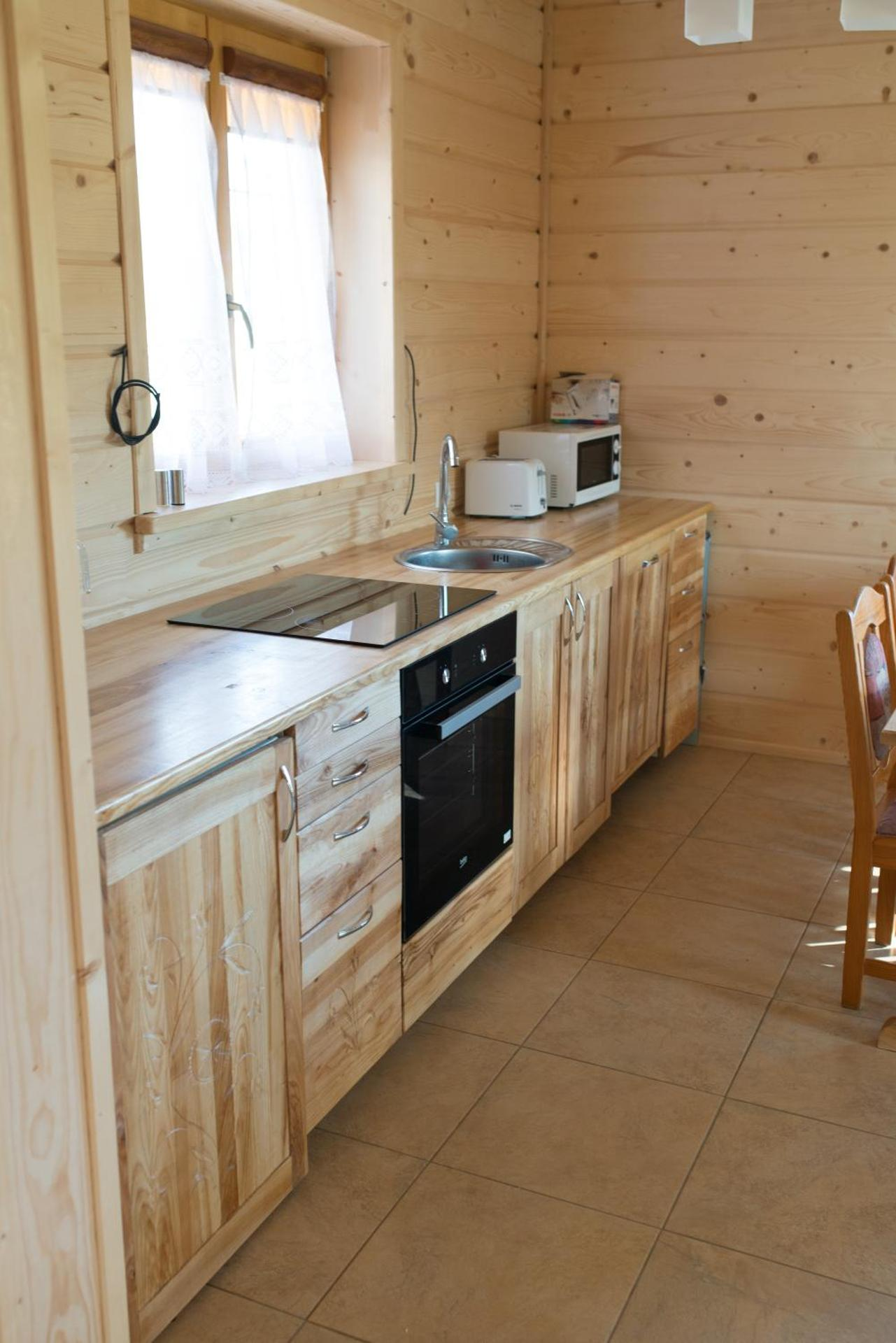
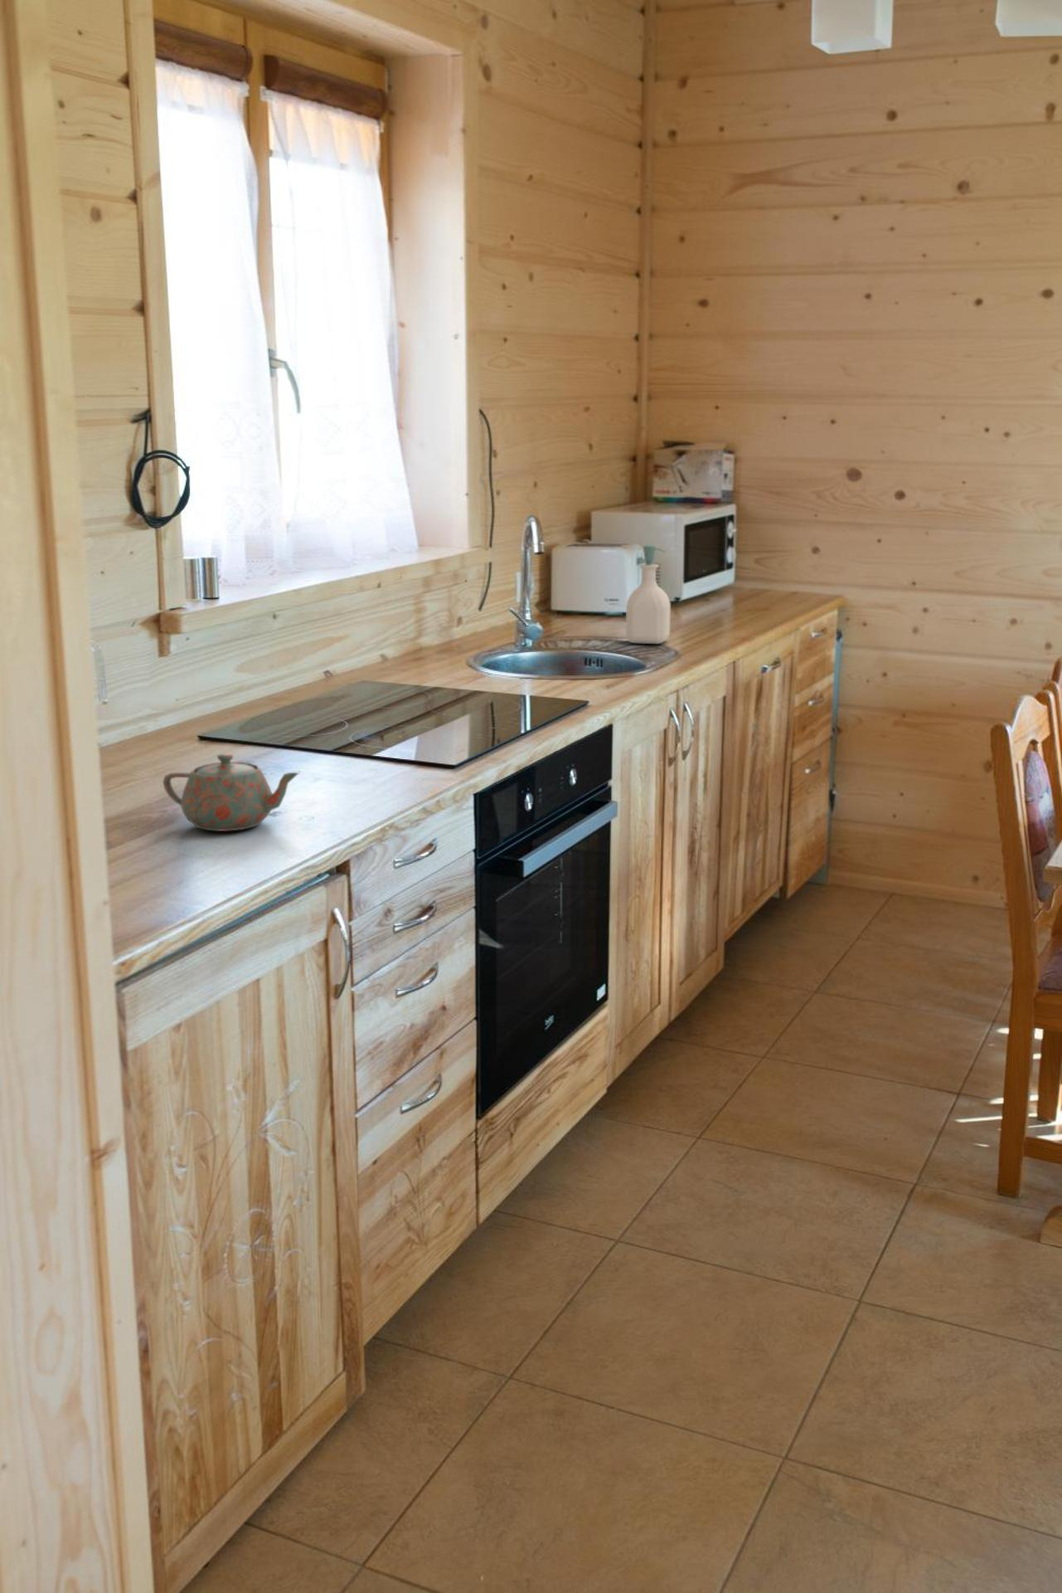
+ teapot (231, 790)
+ soap bottle (648, 593)
